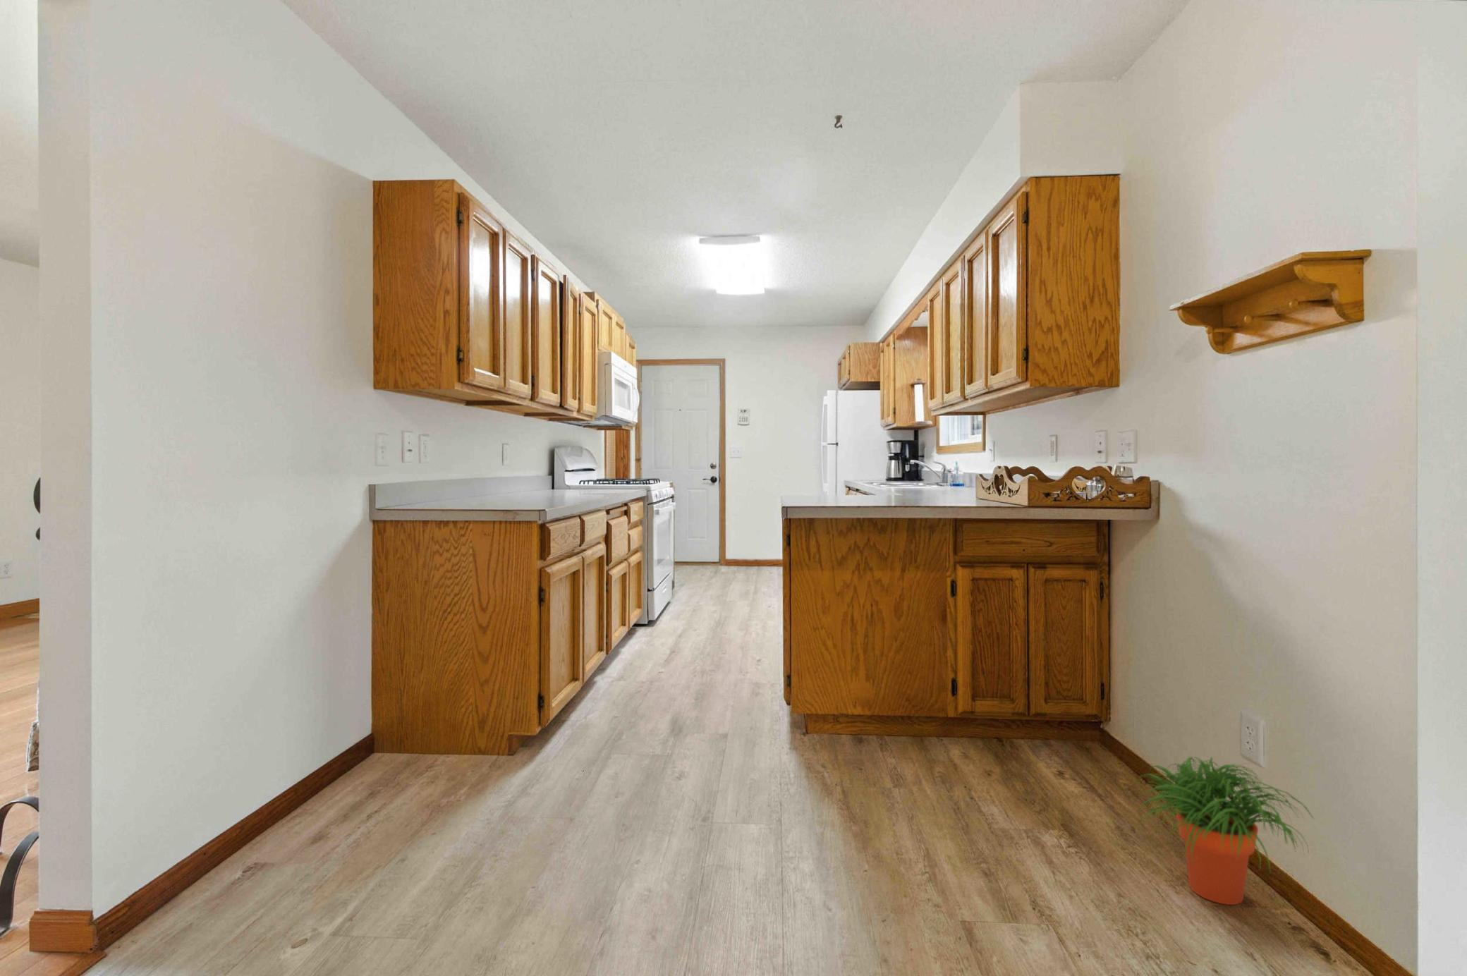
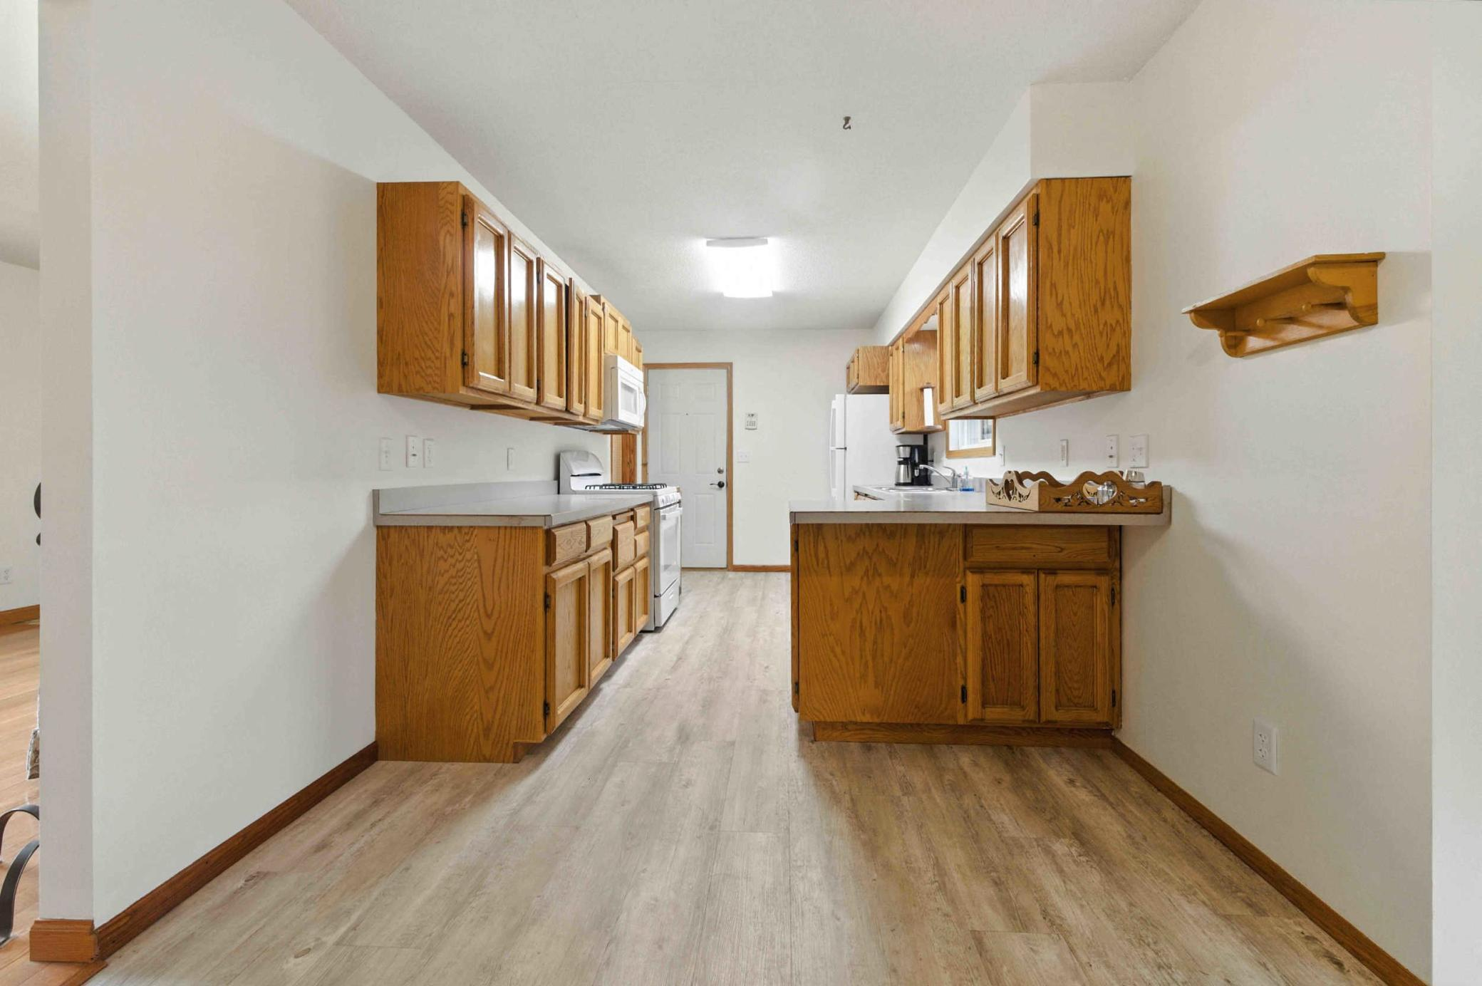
- potted plant (1213, 827)
